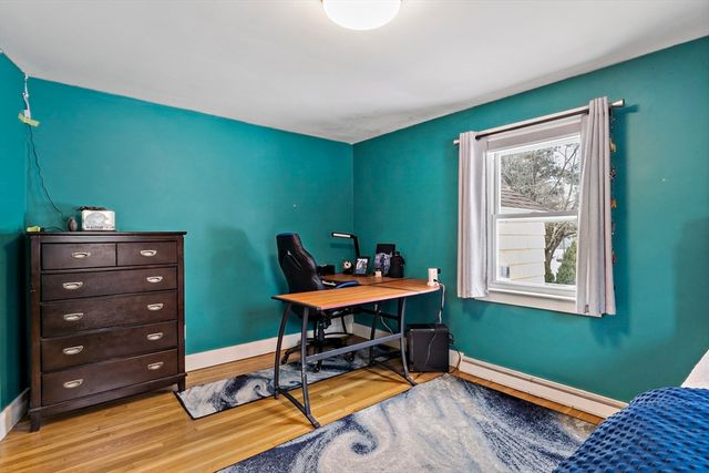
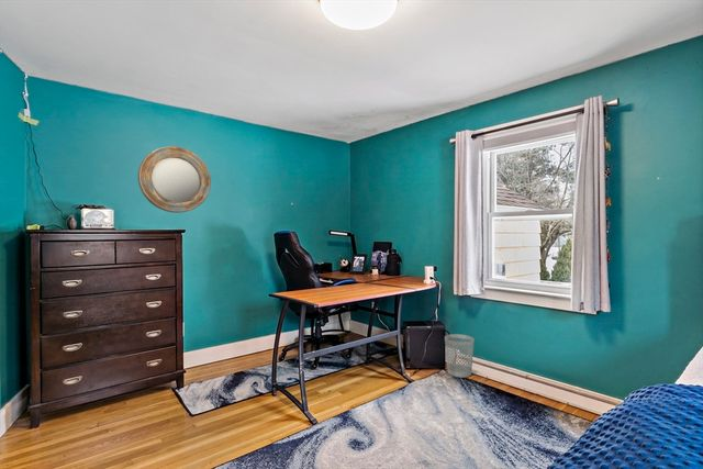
+ home mirror (176, 179)
+ wastebasket (458, 355)
